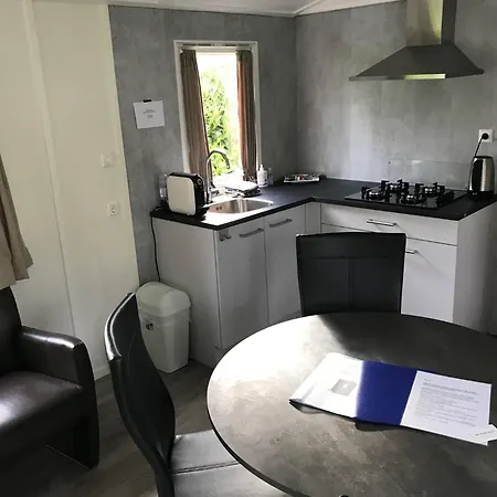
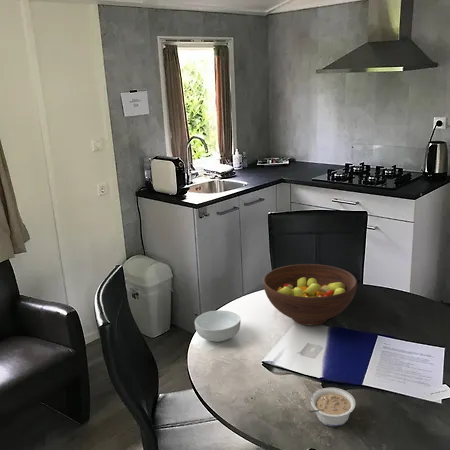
+ fruit bowl (309, 299)
+ legume (332, 408)
+ cereal bowl (218, 328)
